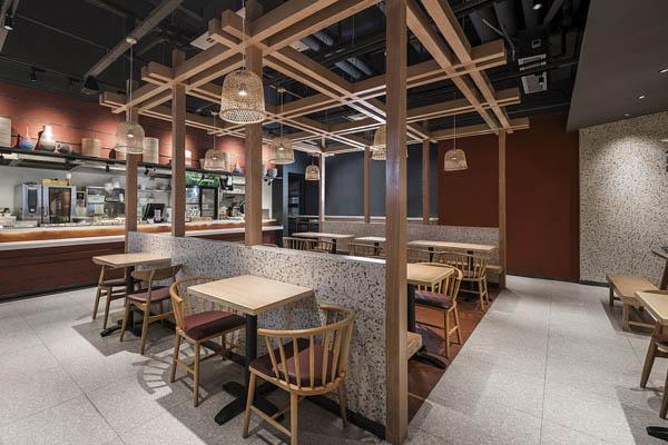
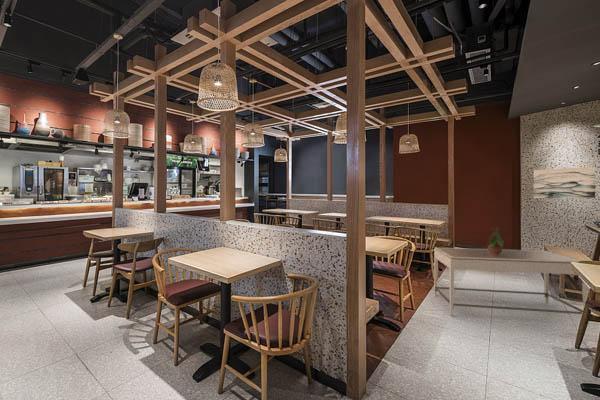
+ potted plant (495, 240)
+ dining table (501, 290)
+ wall art (562, 183)
